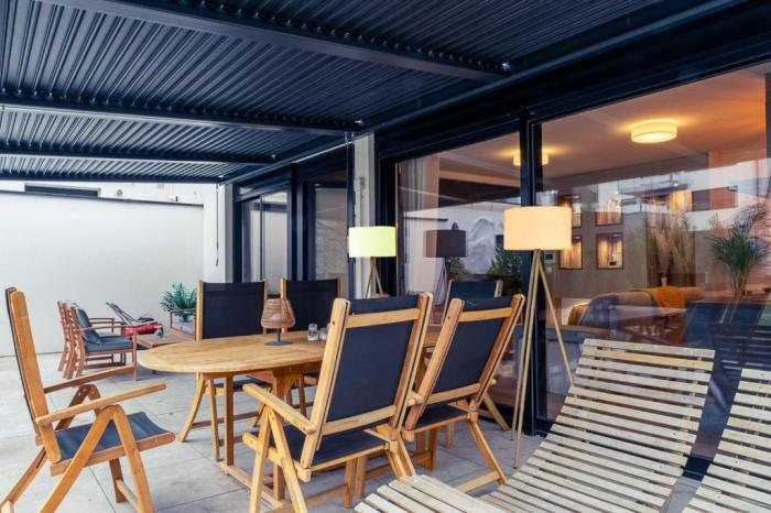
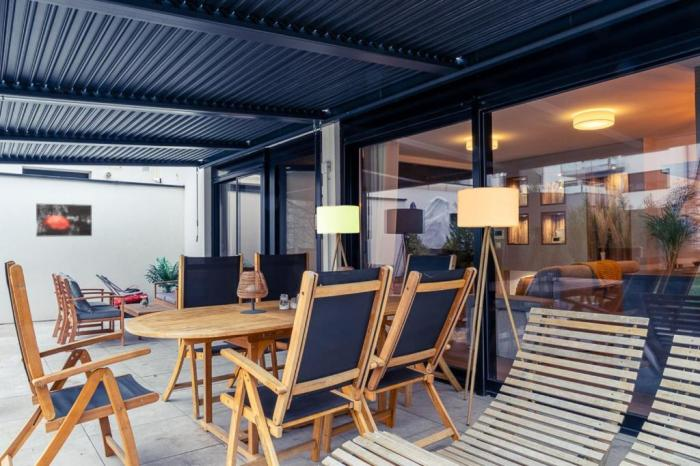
+ wall art (64, 220)
